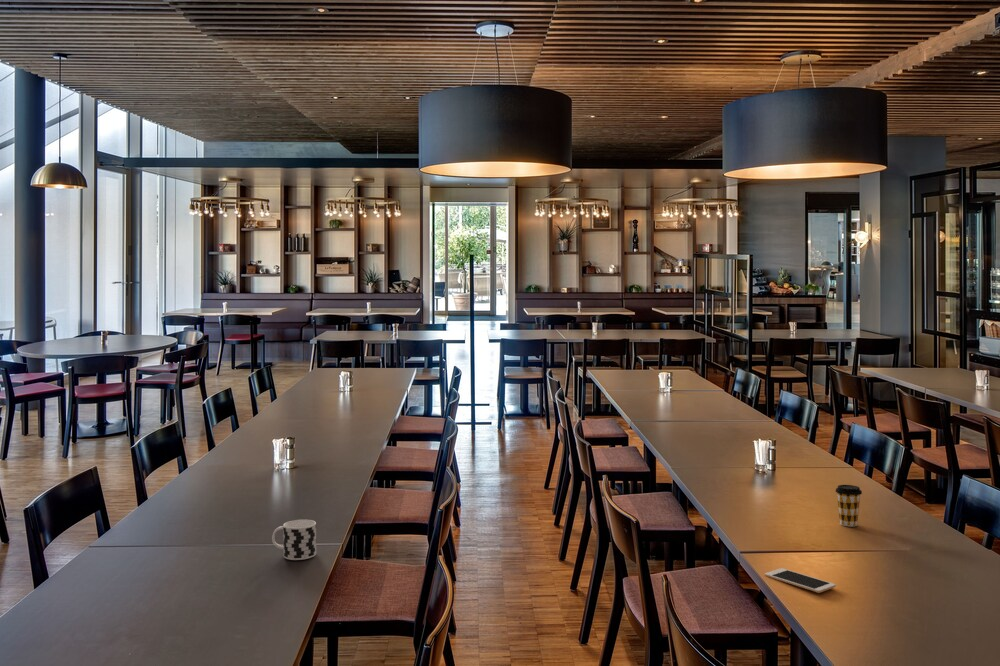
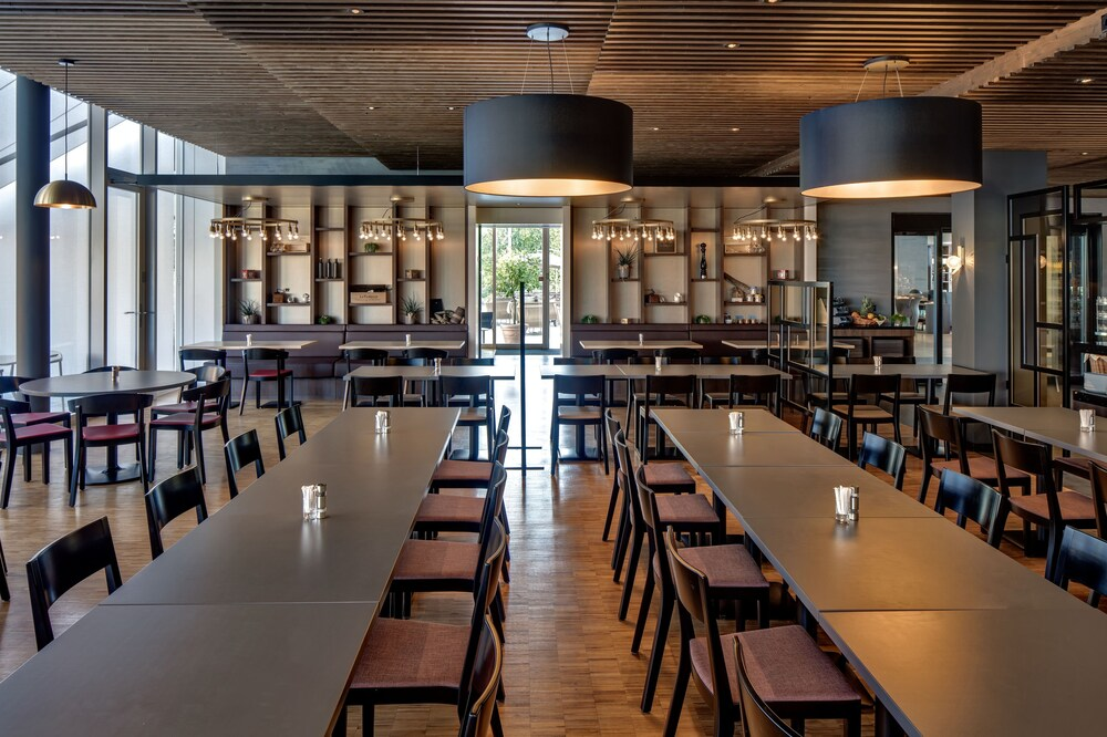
- cell phone (799, 580)
- cup (294, 539)
- coffee cup (848, 505)
